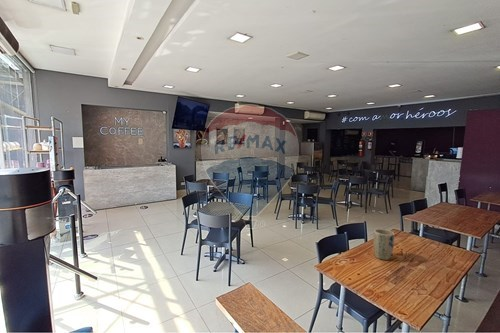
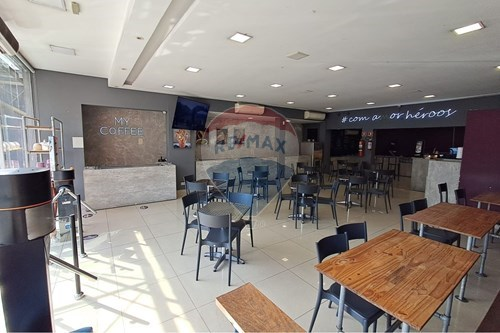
- plant pot (383, 244)
